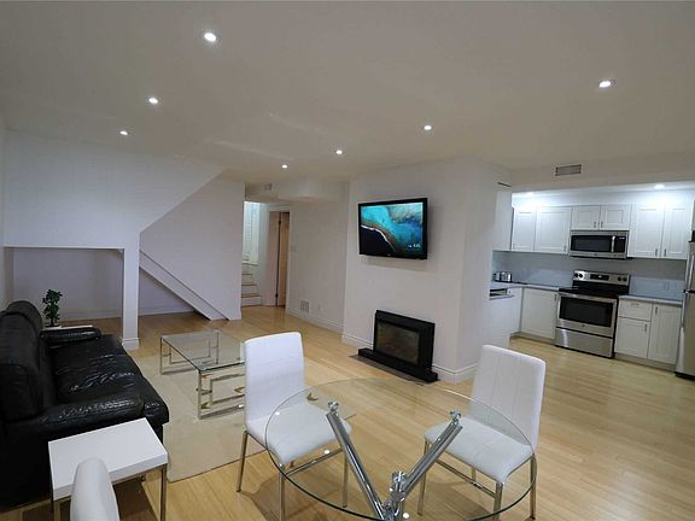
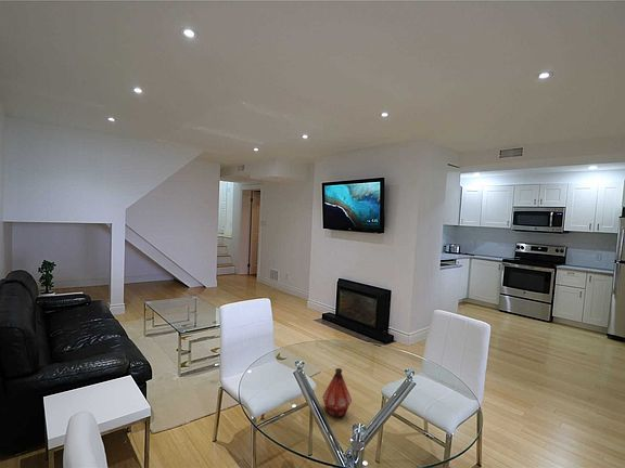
+ bottle (337, 390)
